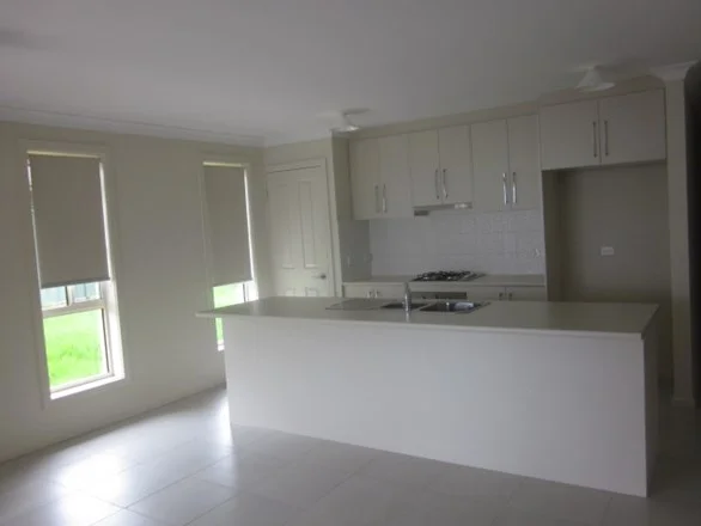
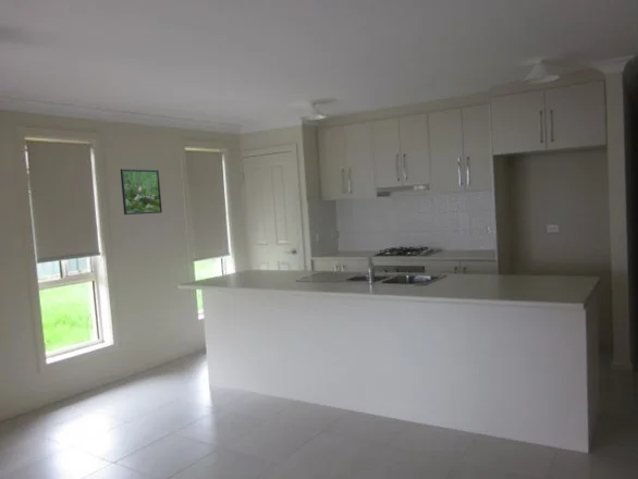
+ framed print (142, 192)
